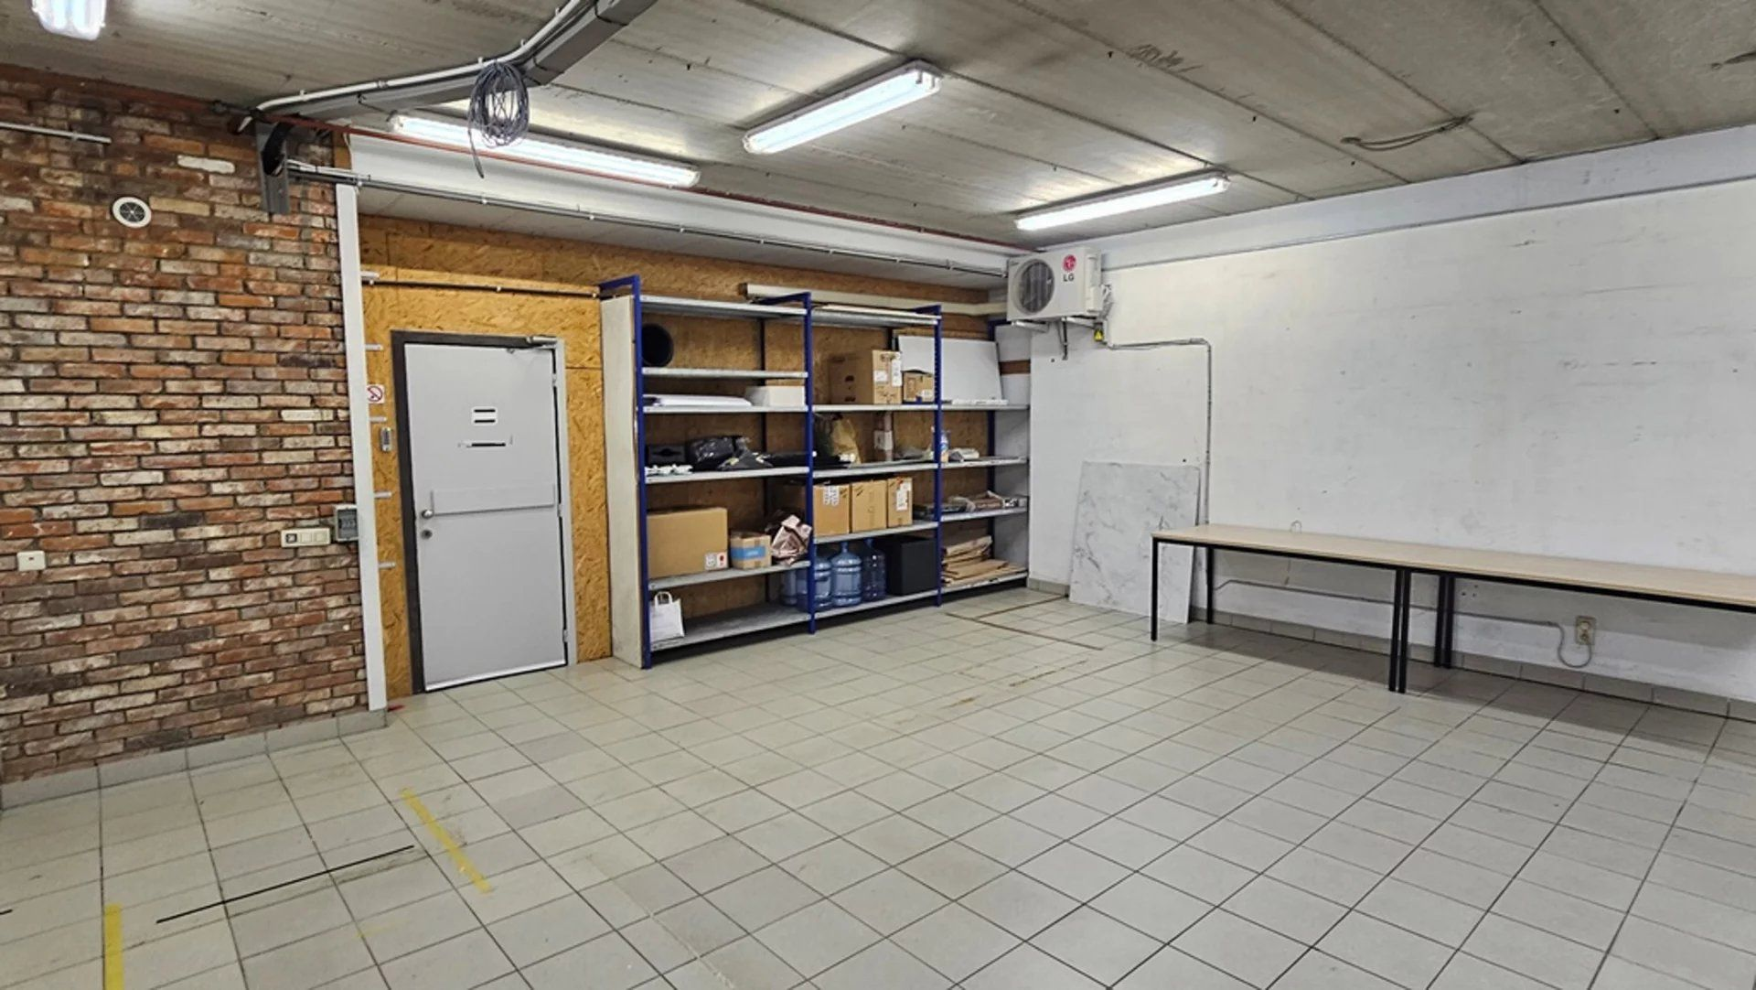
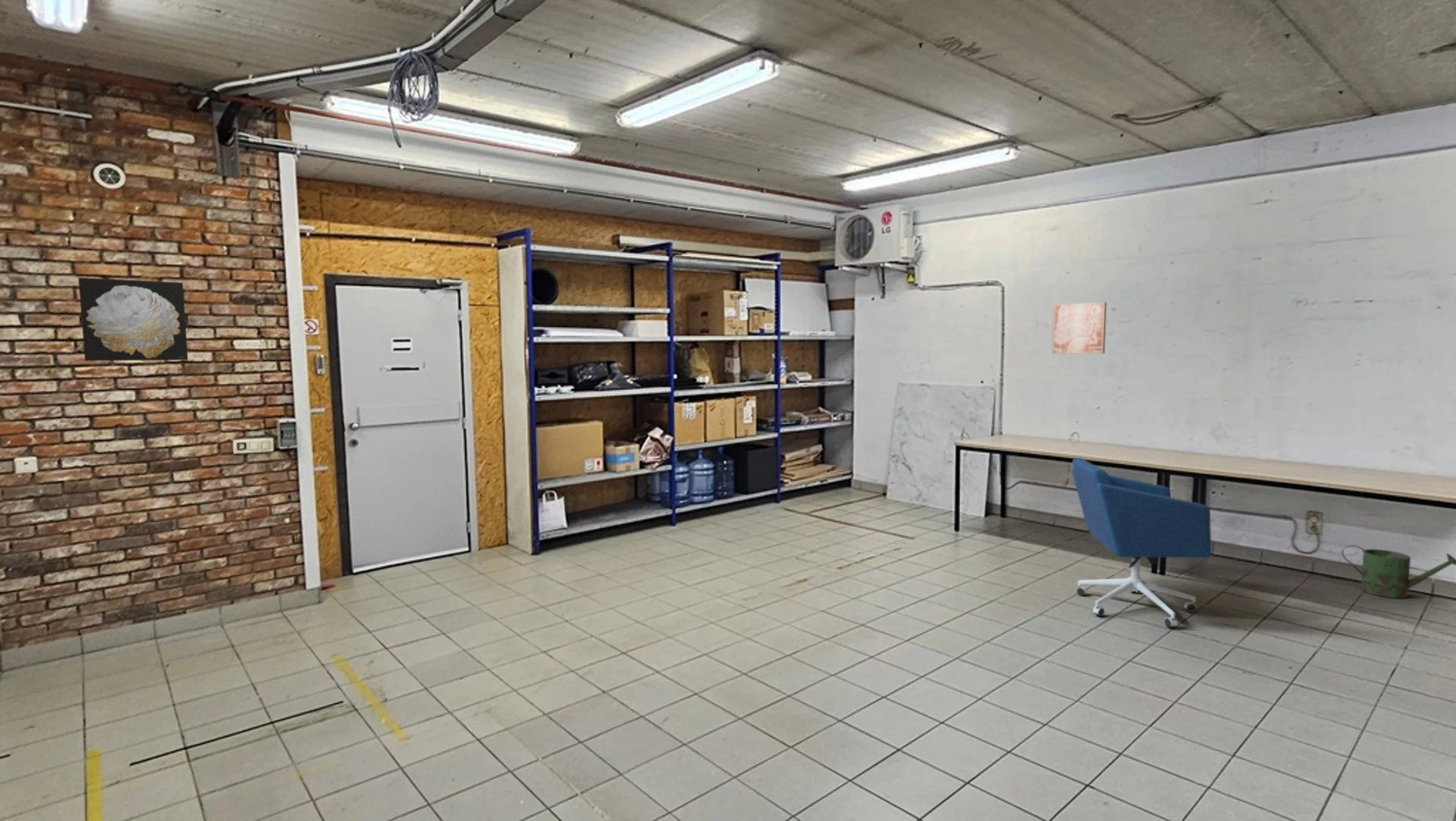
+ wall art (135, 320)
+ watering can (1398, 571)
+ office chair (1134, 536)
+ wall art (1078, 329)
